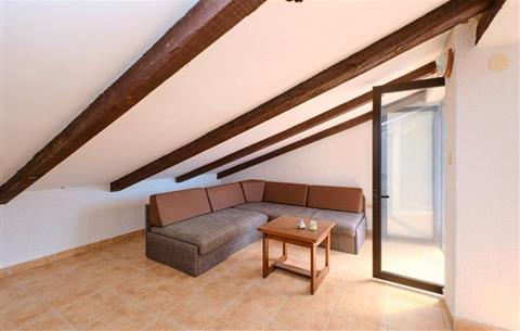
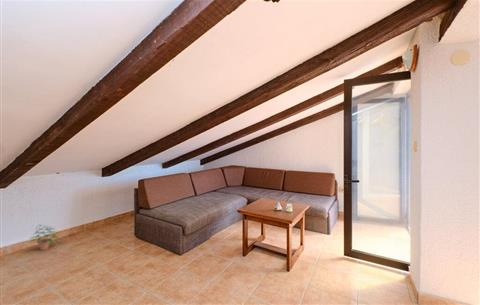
+ potted plant (45, 236)
